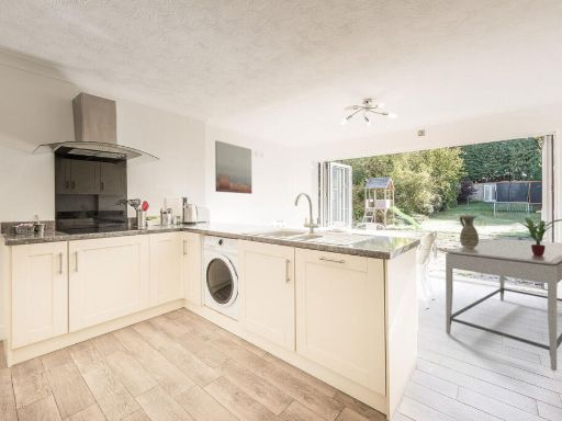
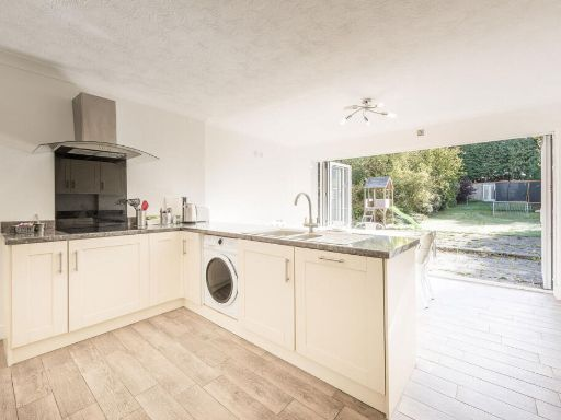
- wall art (234, 169)
- potted plant (541, 237)
- dining table (518, 291)
- ceramic jug (468, 231)
